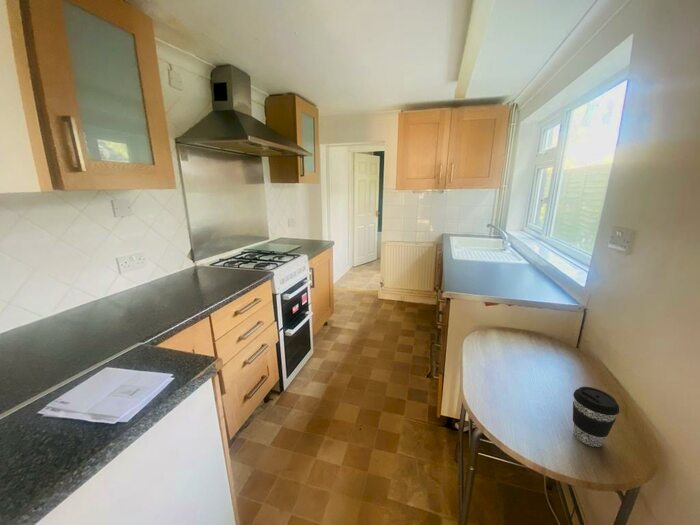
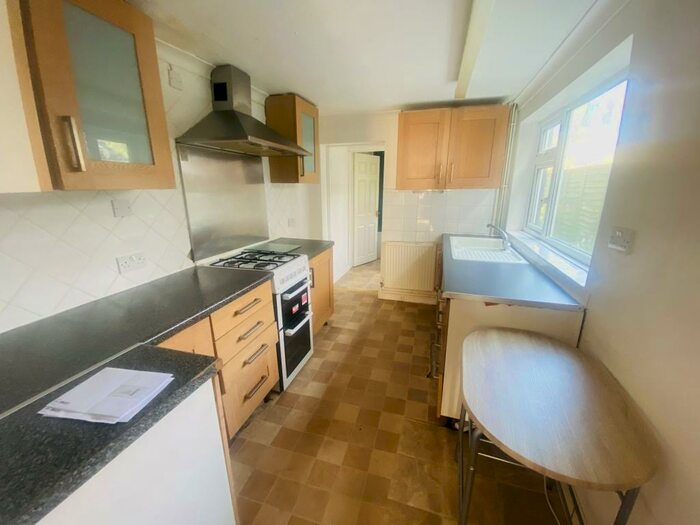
- coffee cup (592, 417)
